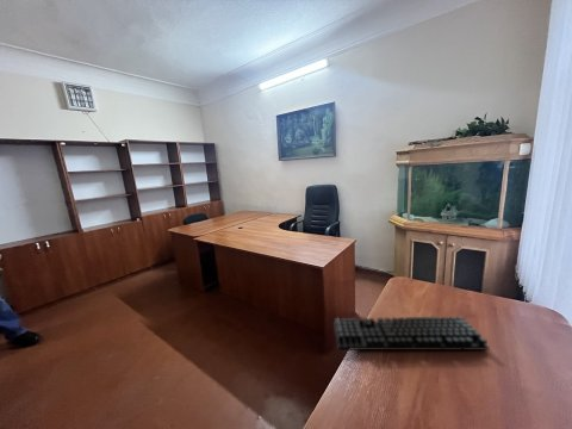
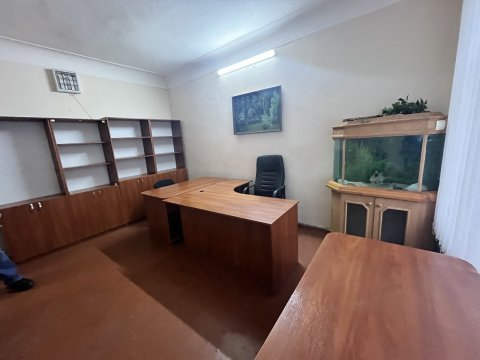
- keyboard (403, 331)
